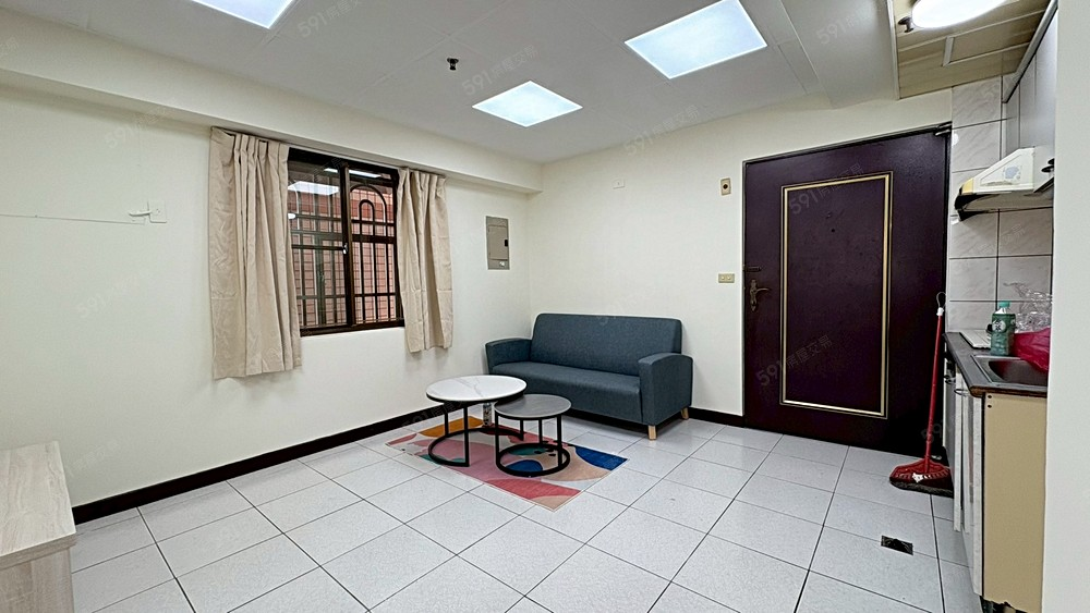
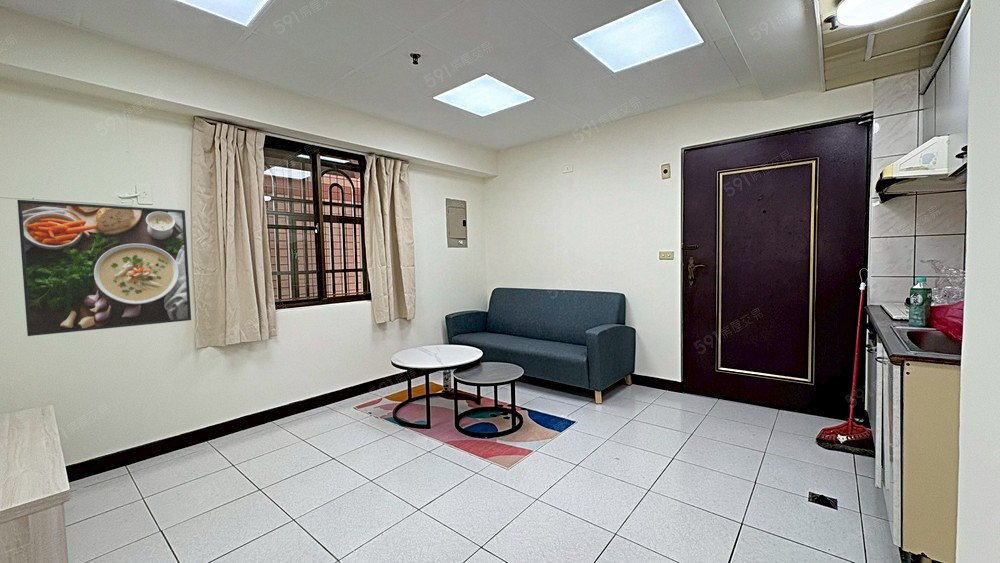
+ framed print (114, 266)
